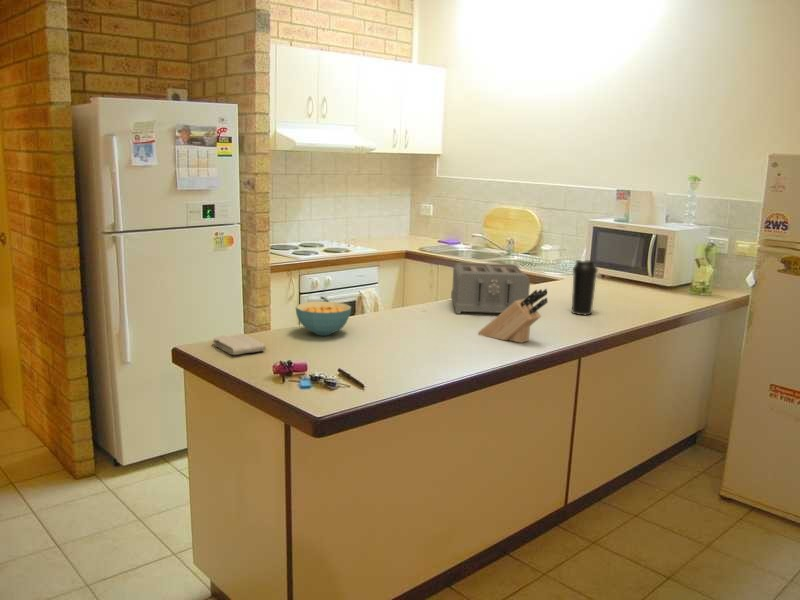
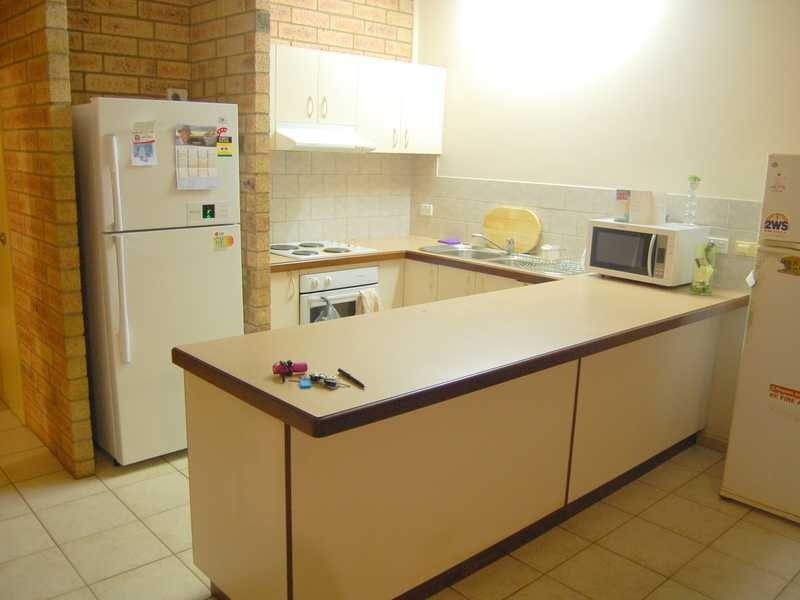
- washcloth (238, 343)
- toaster (489, 288)
- cereal bowl (323, 320)
- knife block (514, 312)
- water bottle (583, 286)
